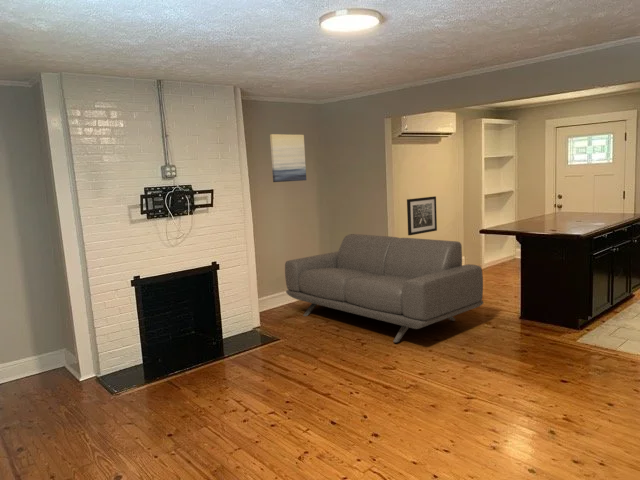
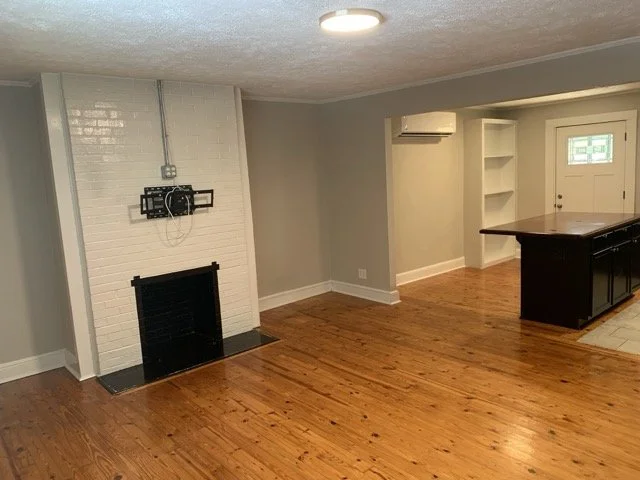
- wall art (288, 158)
- wall art (422, 215)
- sofa (374, 280)
